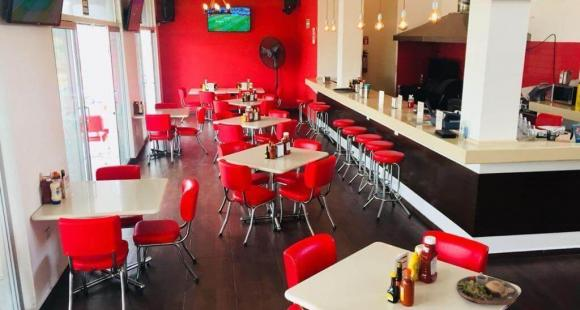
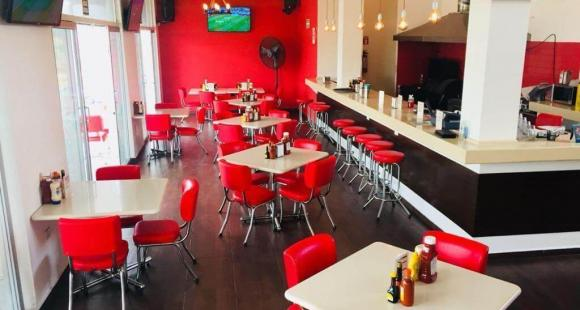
- dinner plate (486, 285)
